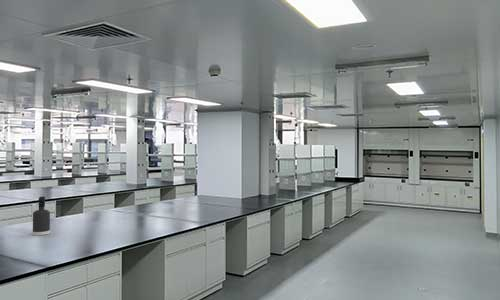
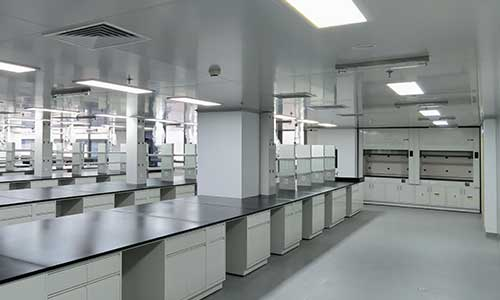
- spray bottle (41, 215)
